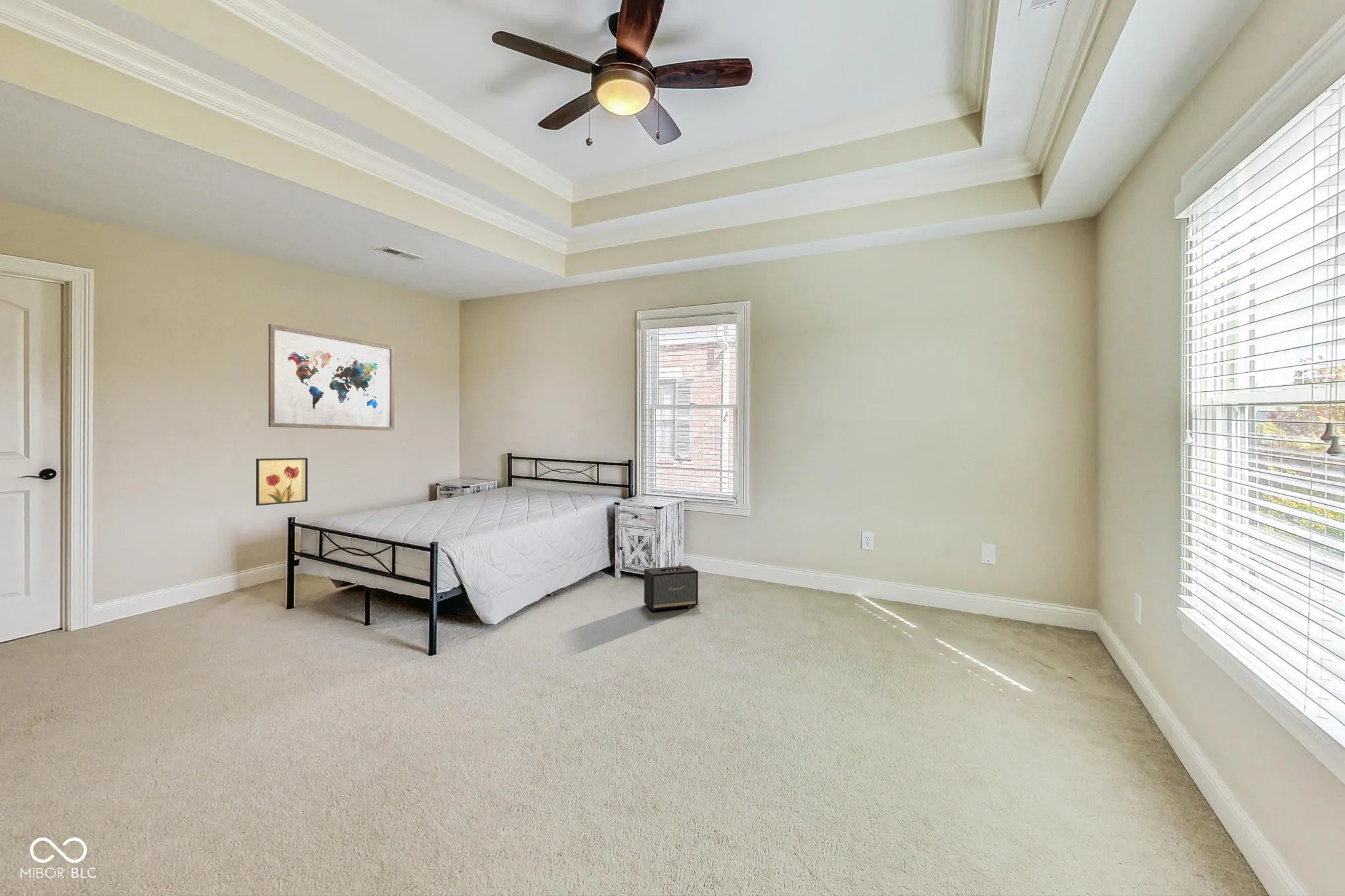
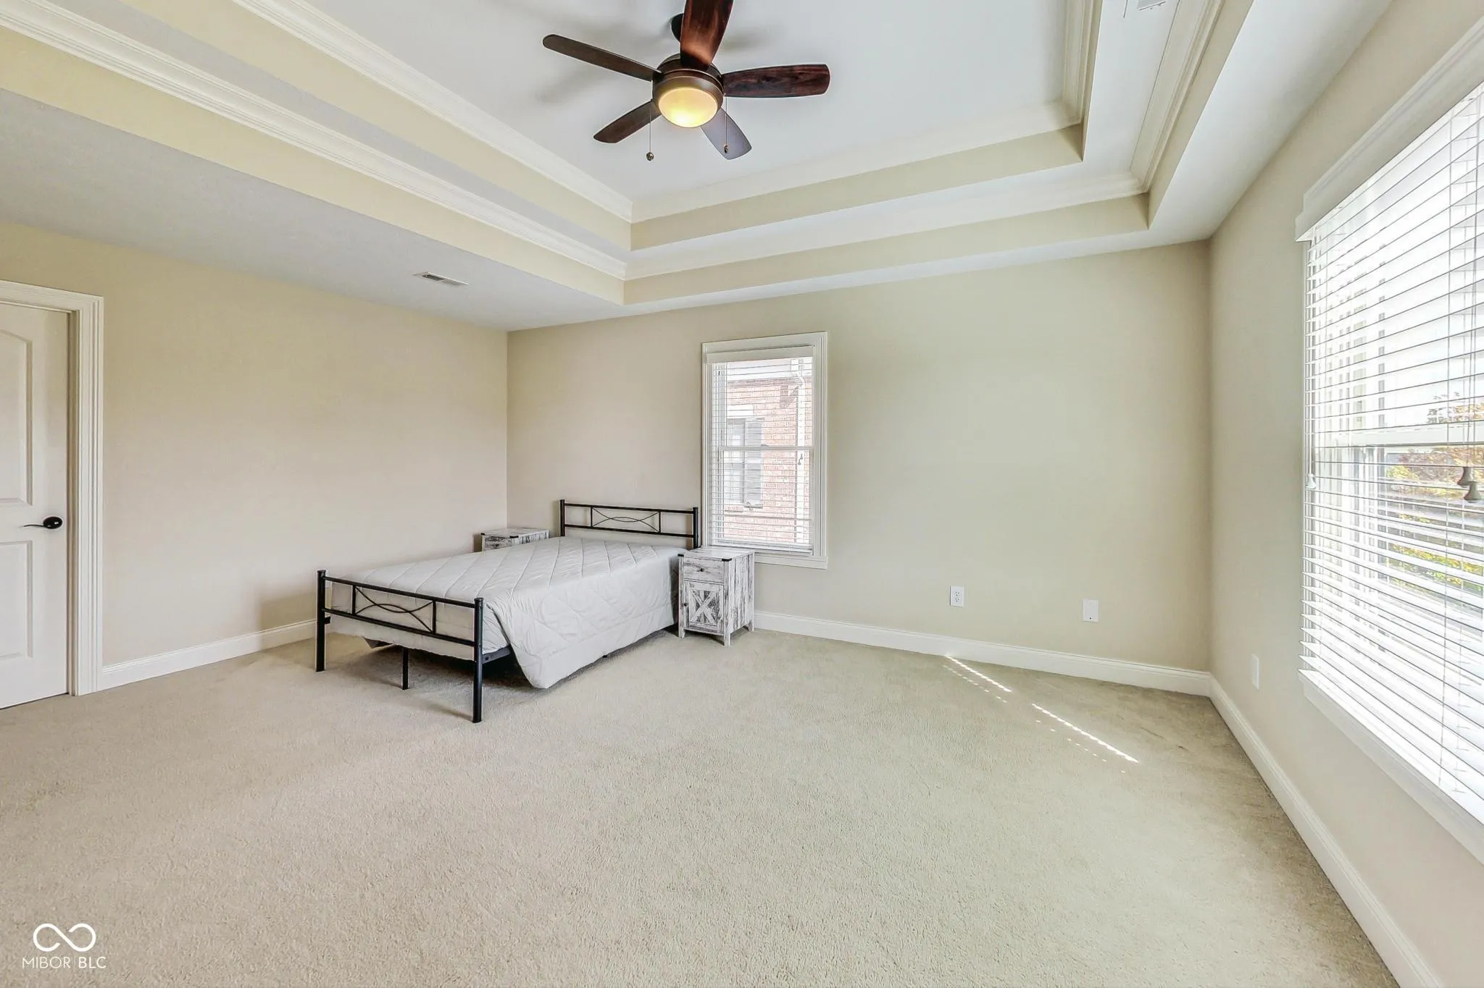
- wall art (338, 382)
- speaker (671, 587)
- wall art (282, 480)
